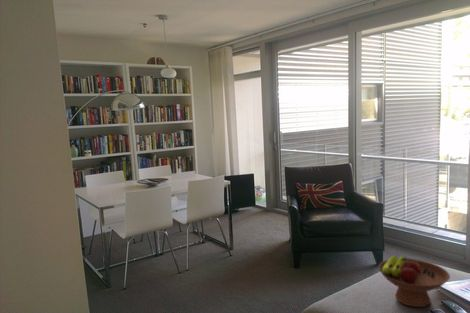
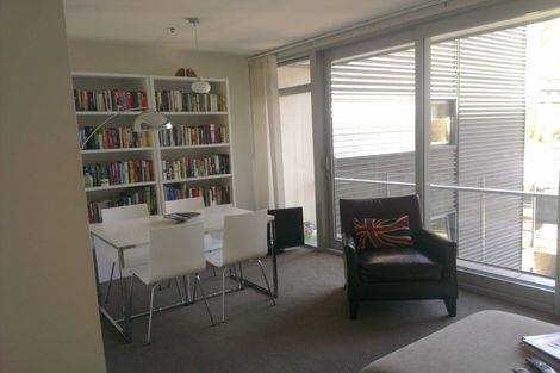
- fruit bowl (412, 279)
